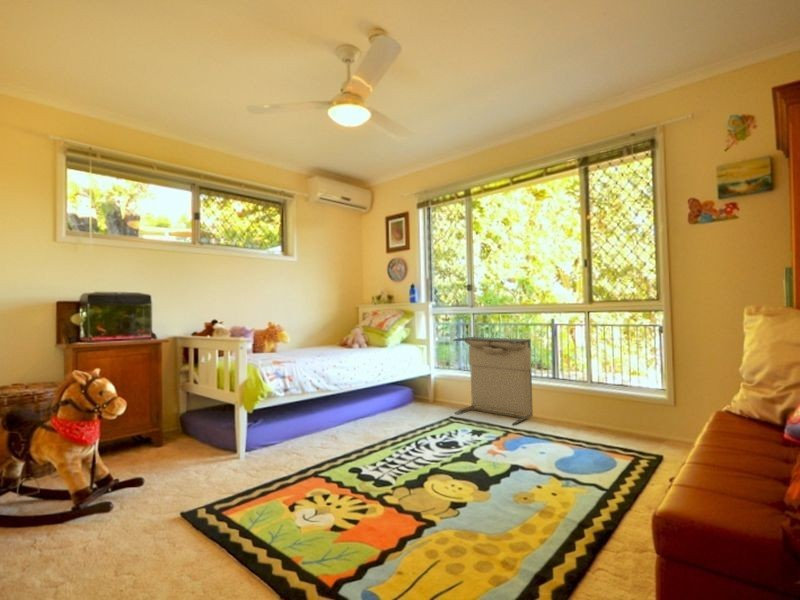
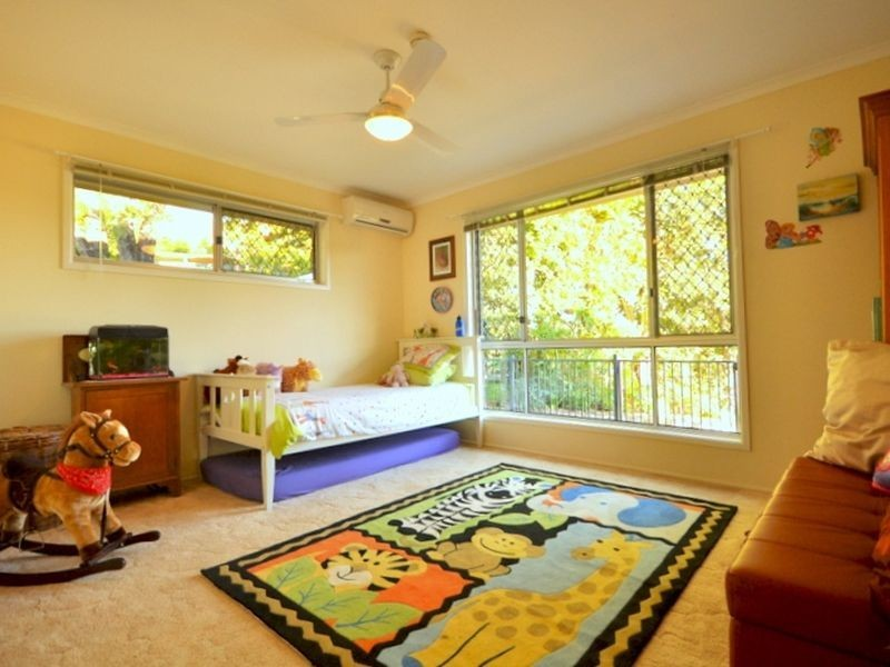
- laundry hamper (492, 377)
